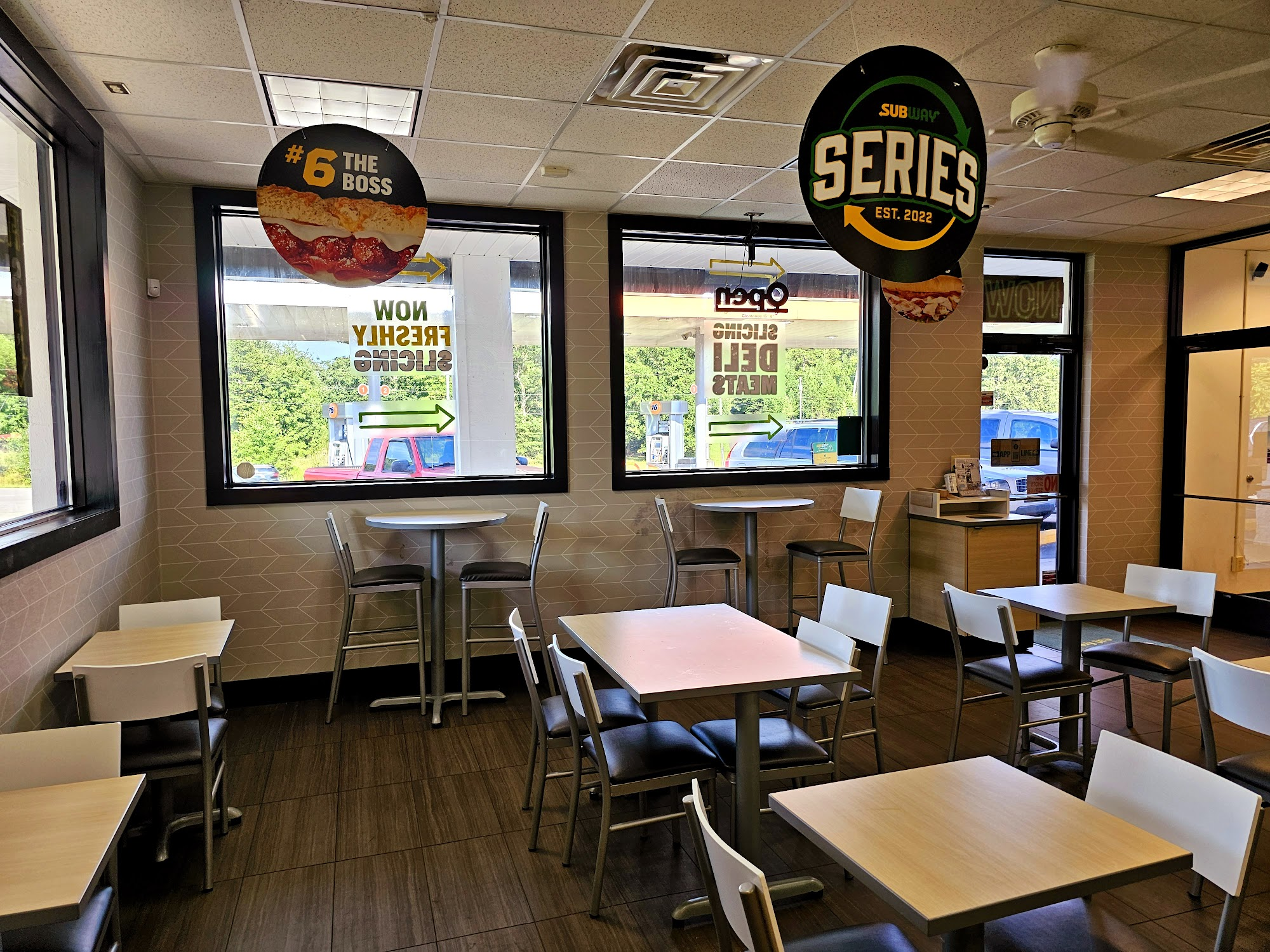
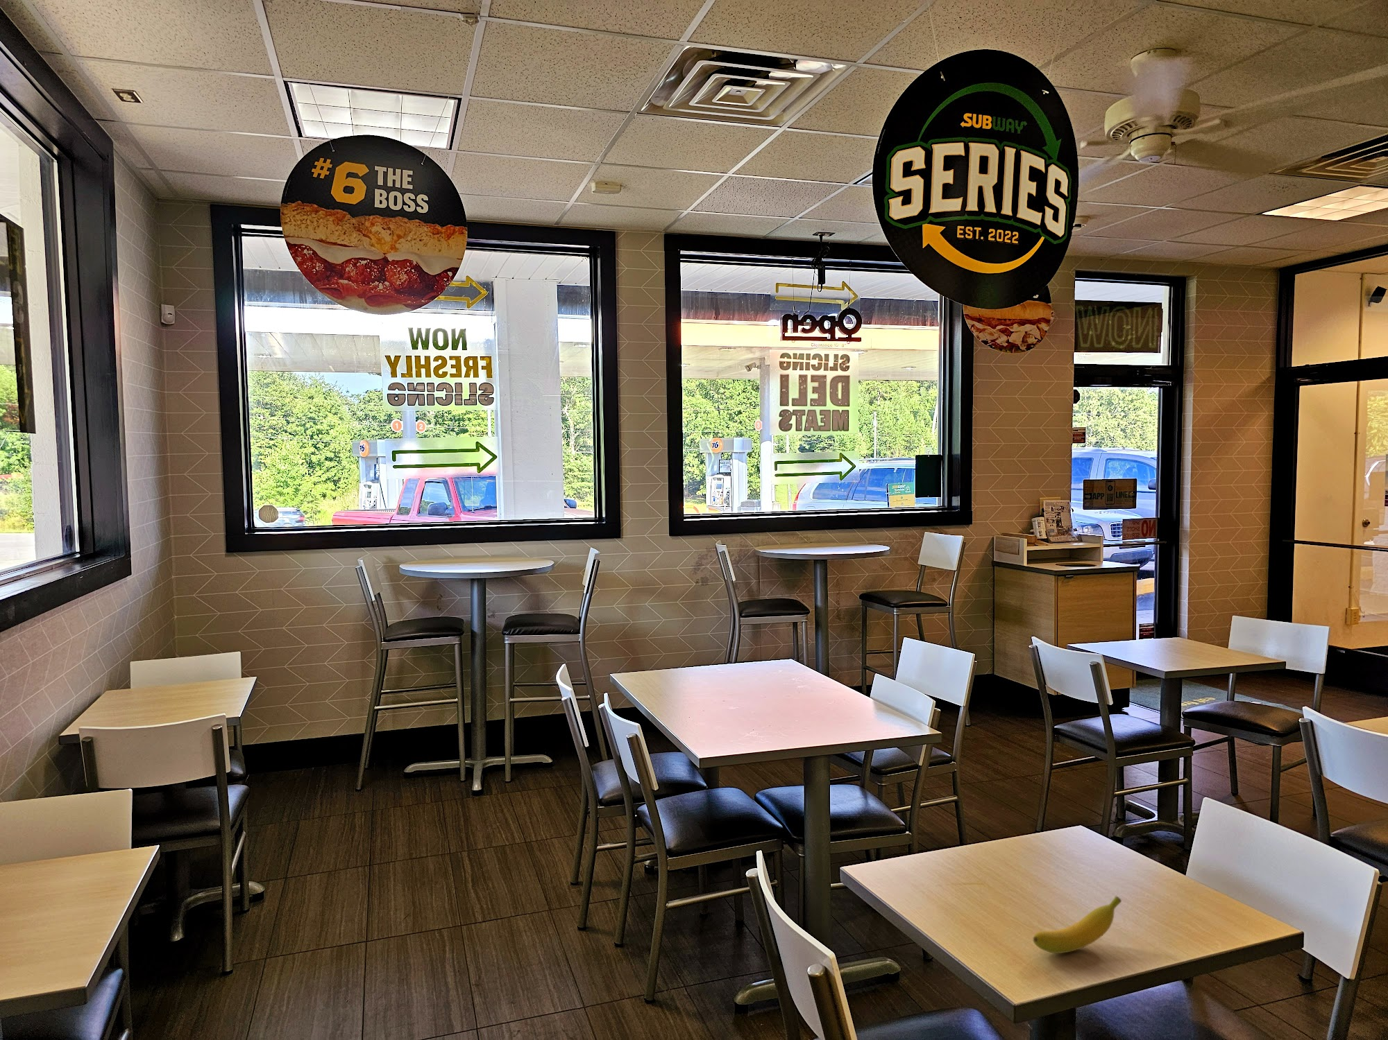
+ banana (1078, 926)
